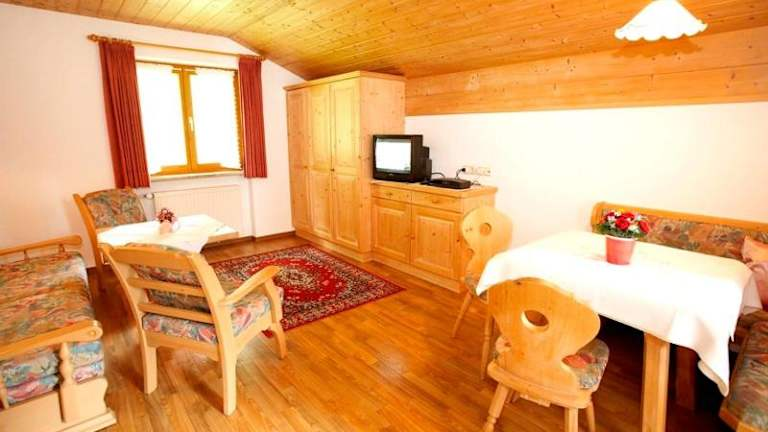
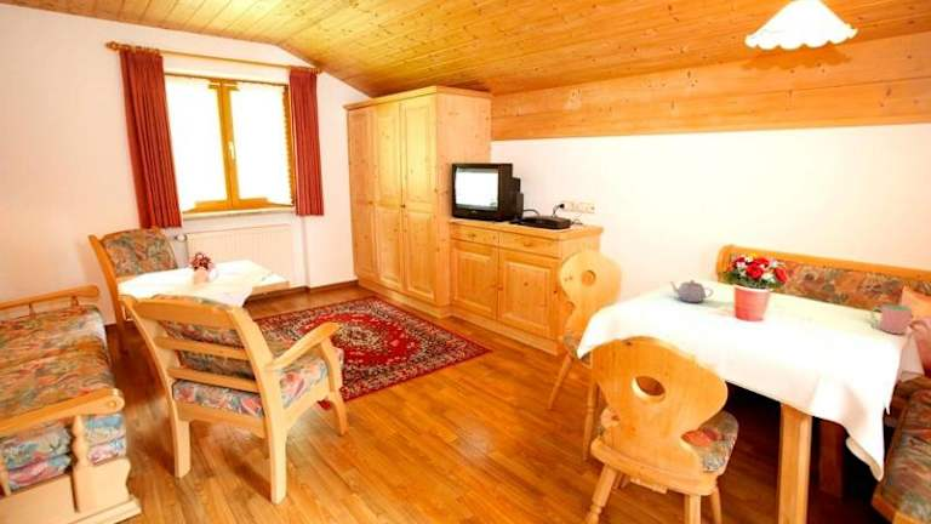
+ cup (890, 318)
+ teapot (690, 290)
